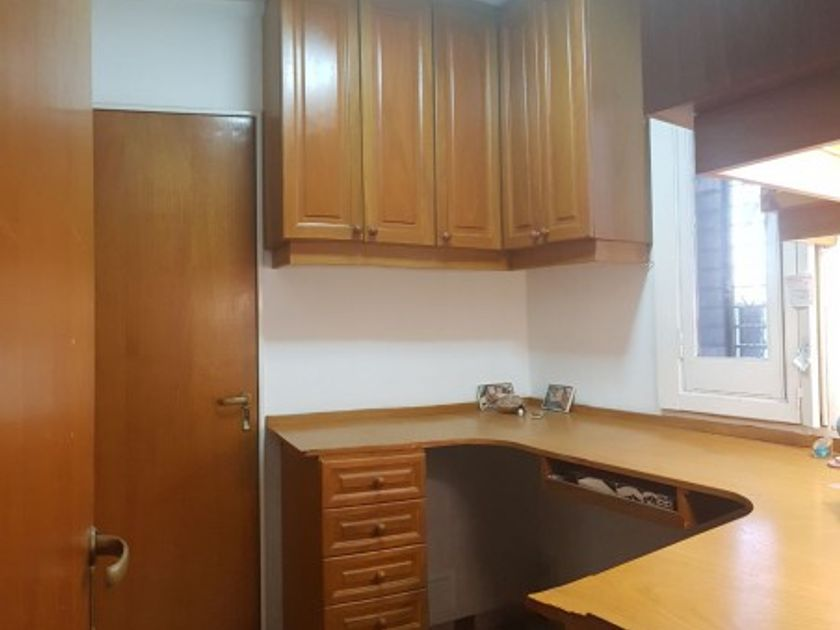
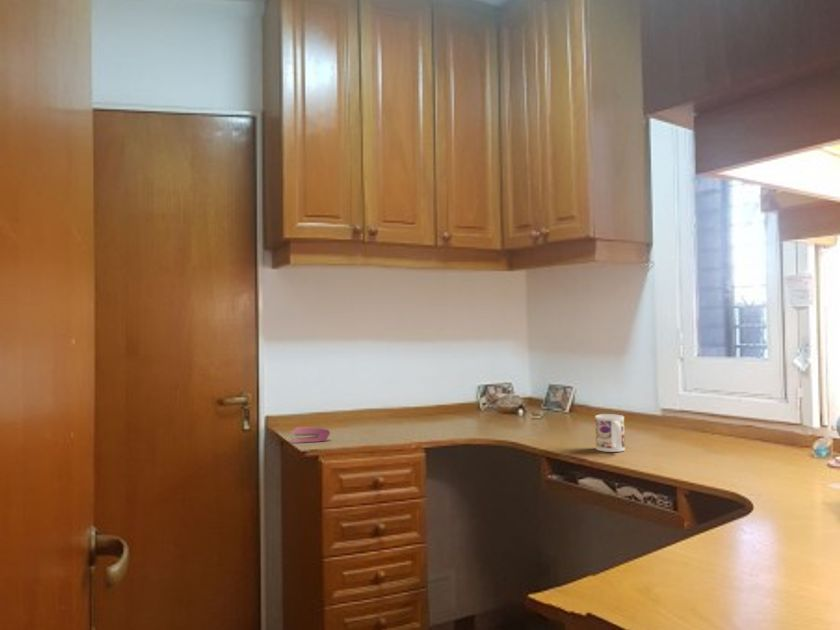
+ stapler (310, 434)
+ mug (612, 433)
